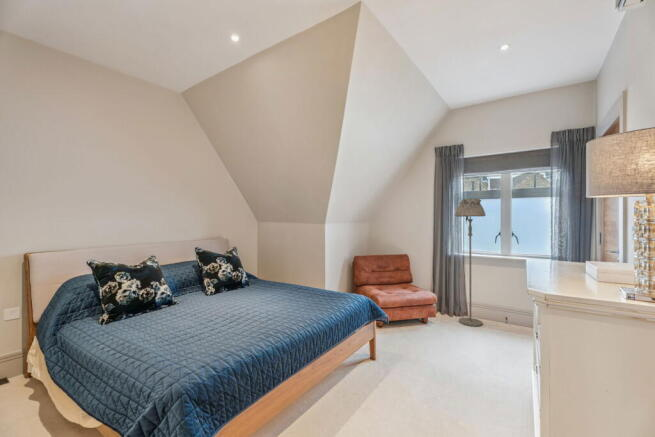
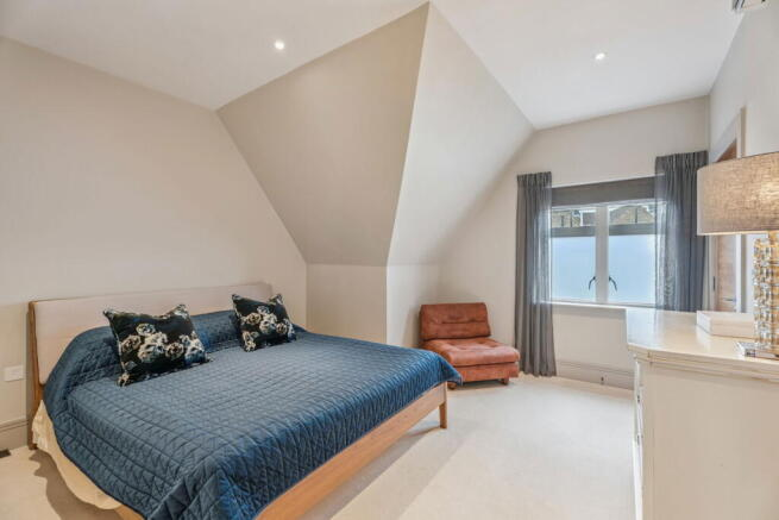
- floor lamp (470, 260)
